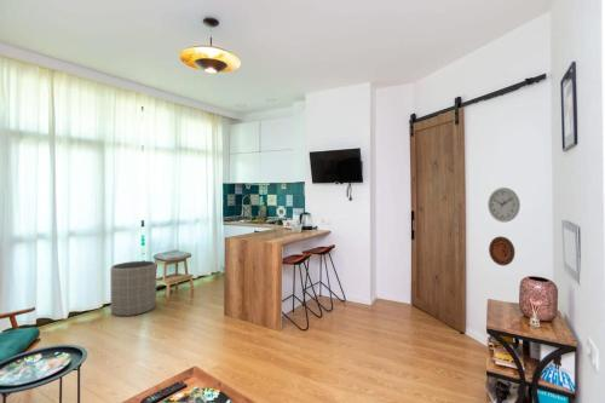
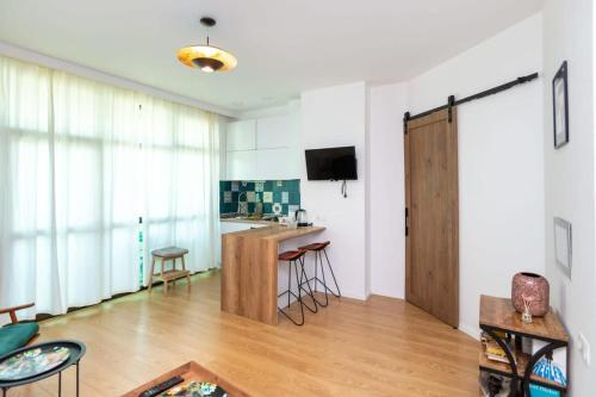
- decorative plate (501, 251)
- trash can (133, 287)
- wall clock (502, 205)
